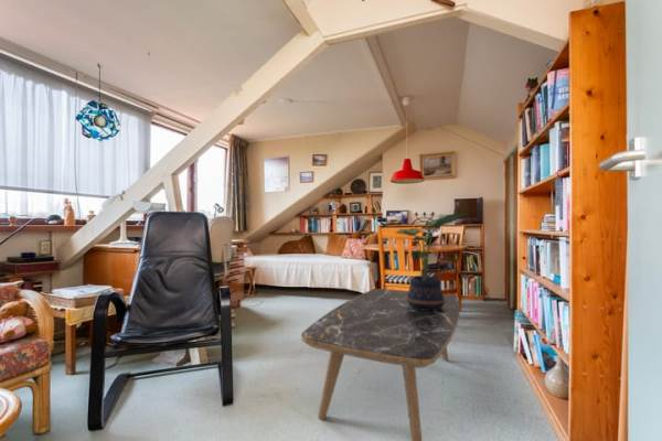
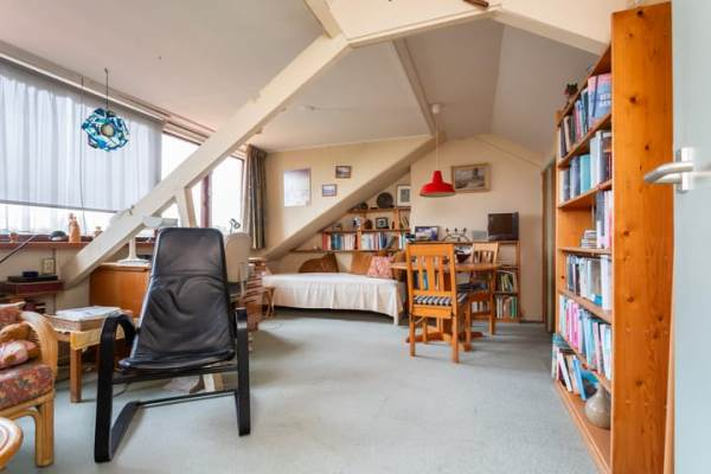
- coffee table (394, 347)
- potted plant (426, 259)
